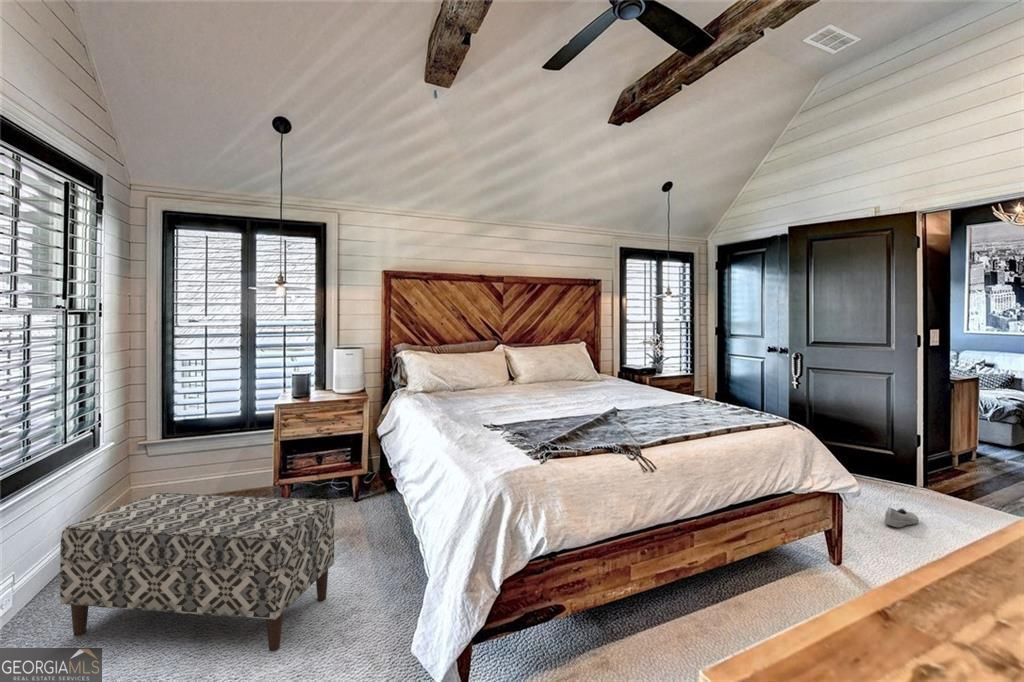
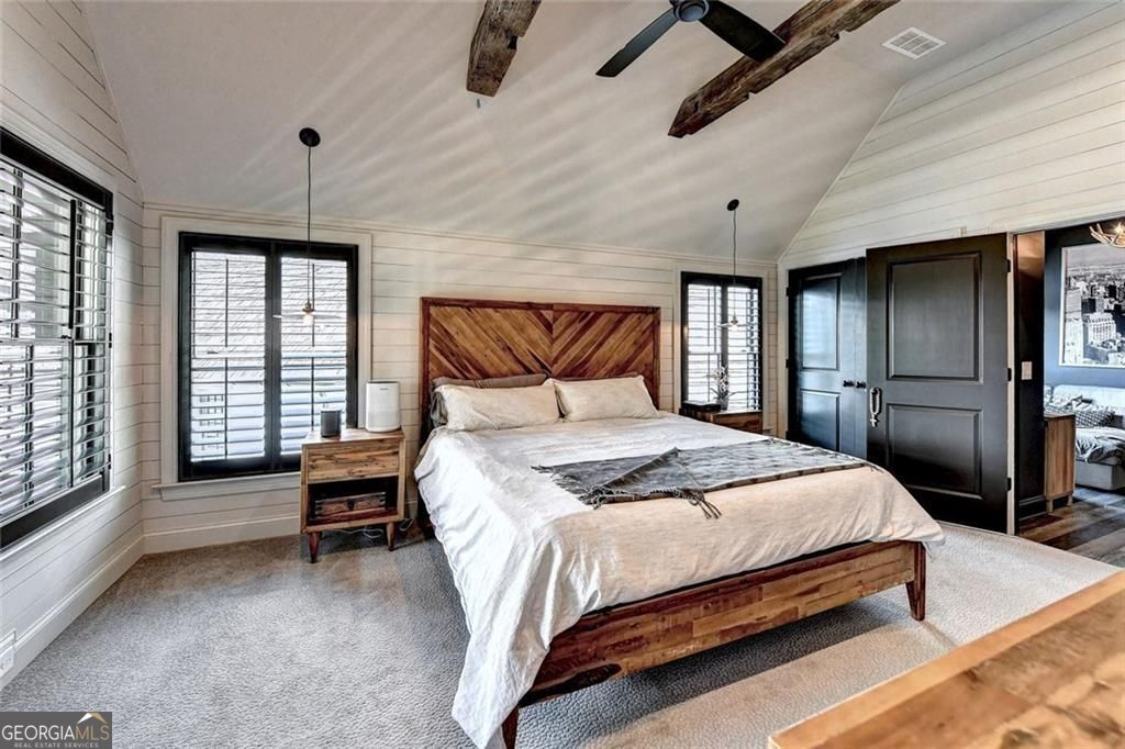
- bench (208, 563)
- shoe (901, 514)
